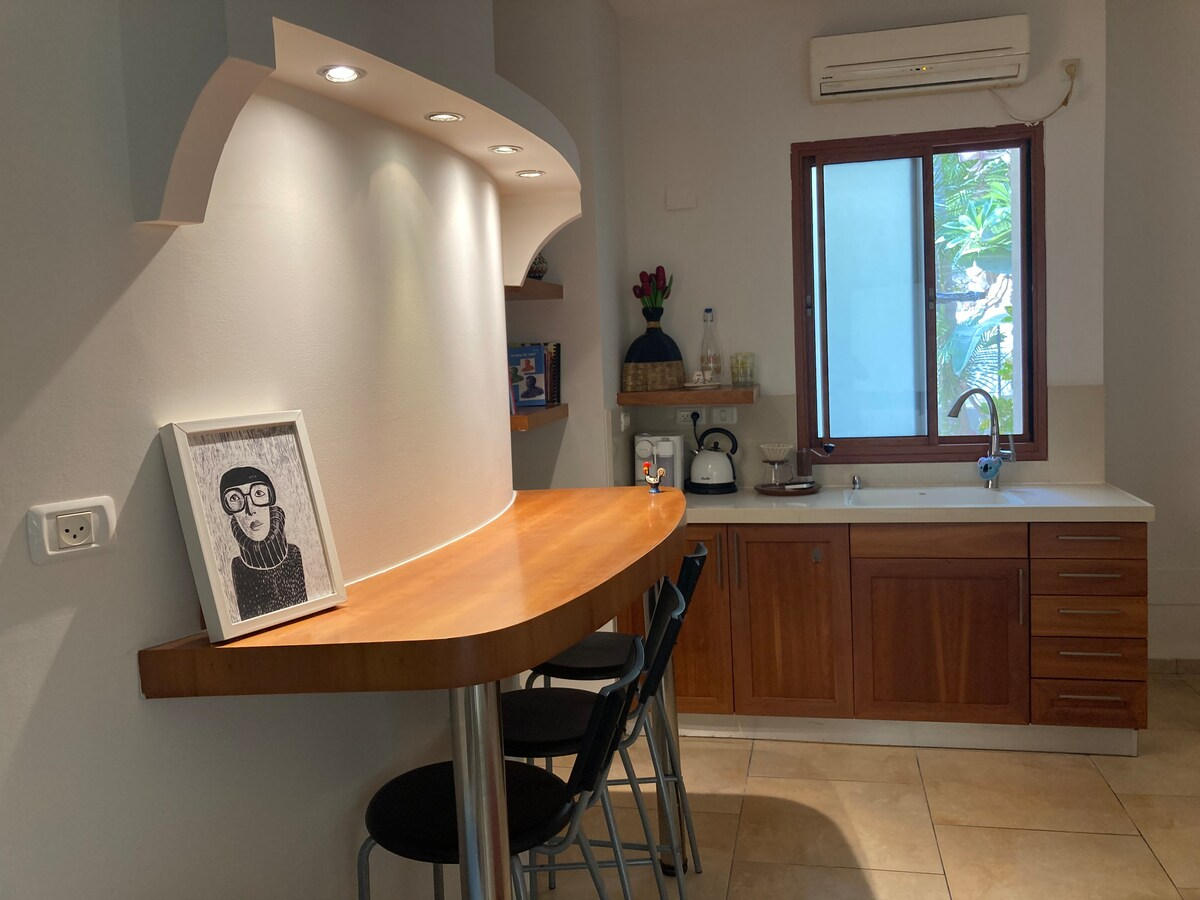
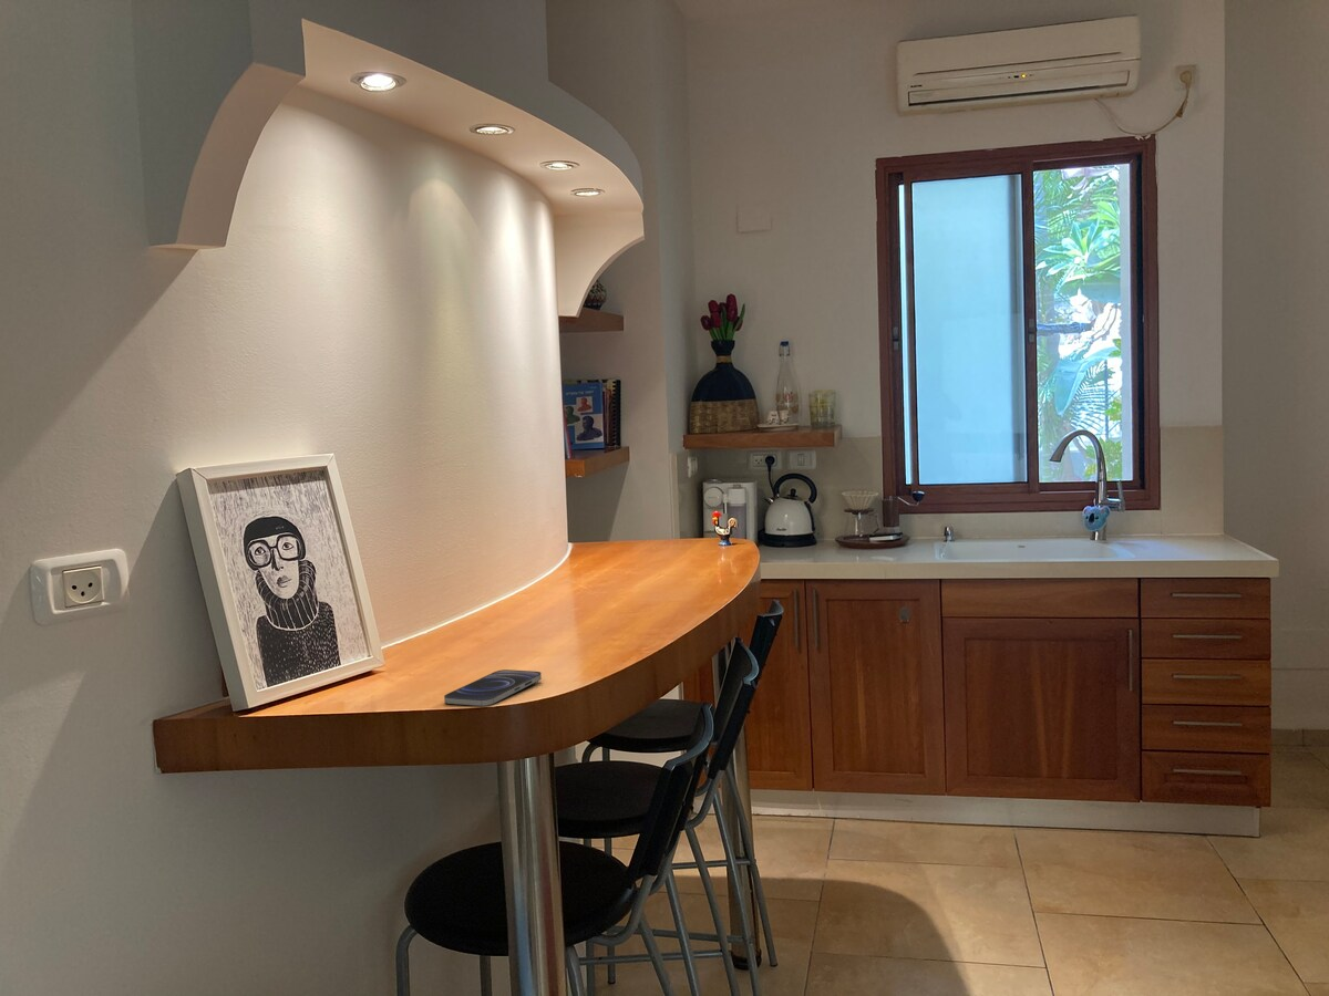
+ smartphone (494, 686)
